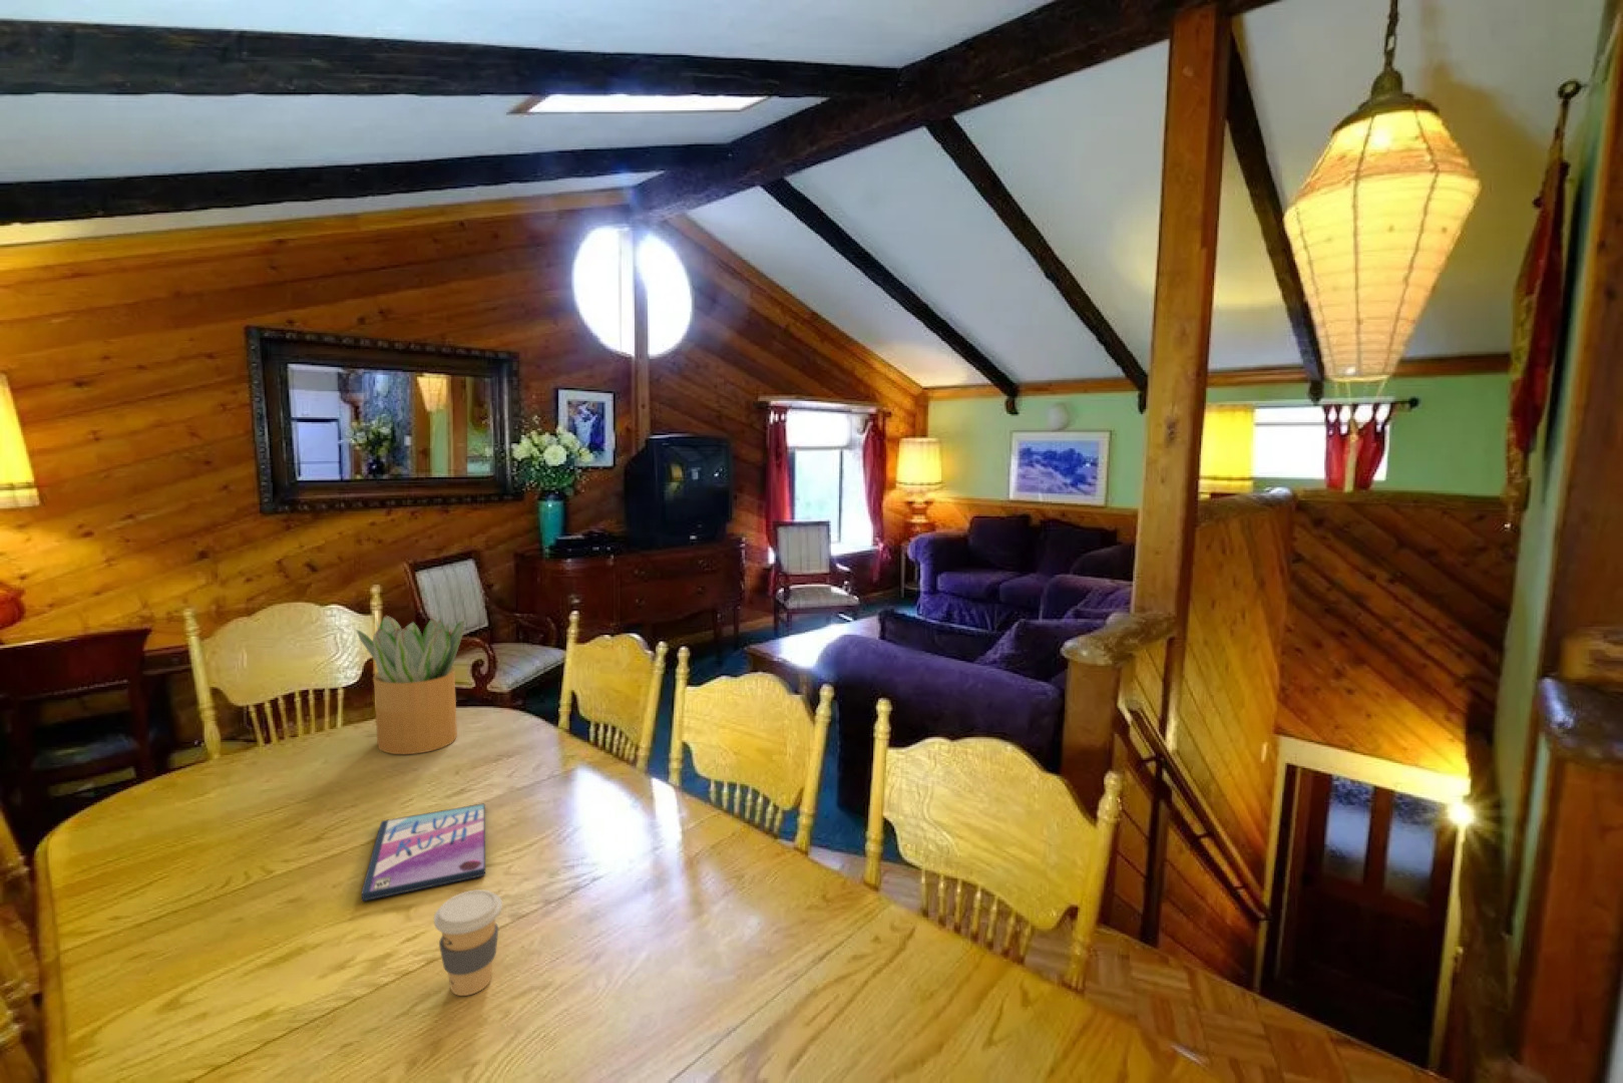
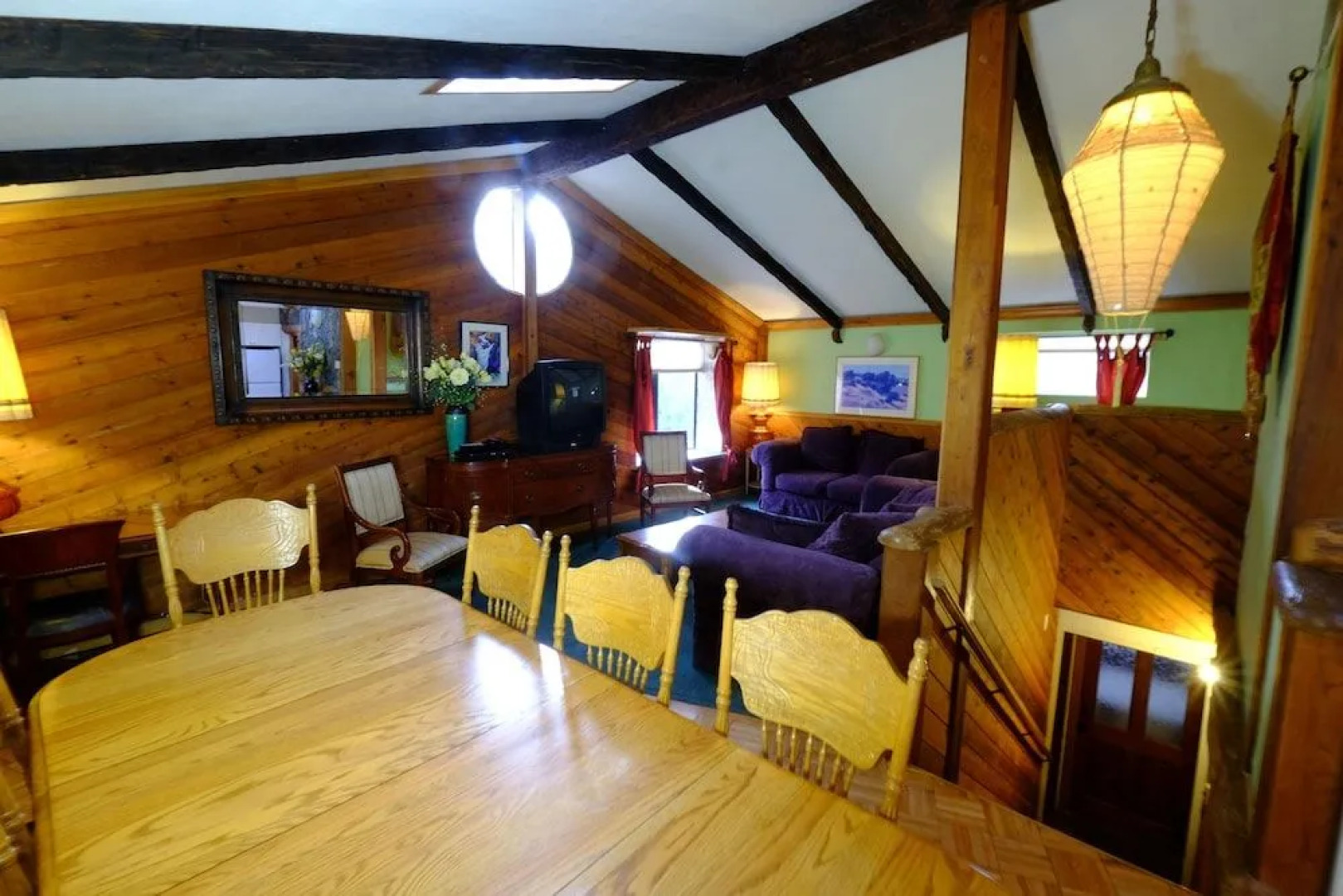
- potted plant (417, 681)
- coffee cup (469, 944)
- video game case (430, 846)
